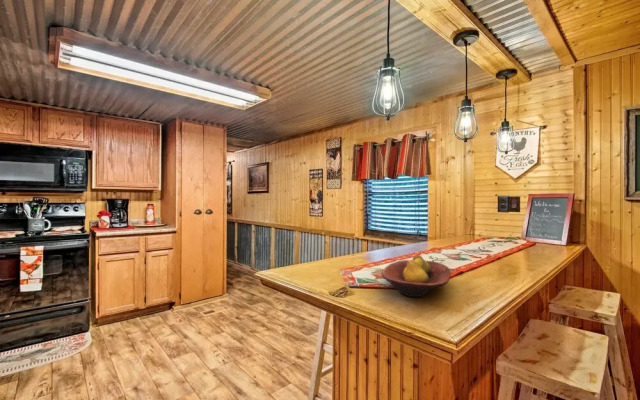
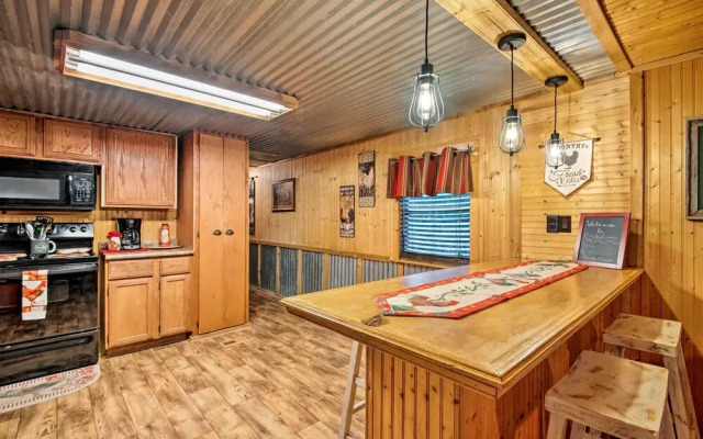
- fruit bowl (416, 271)
